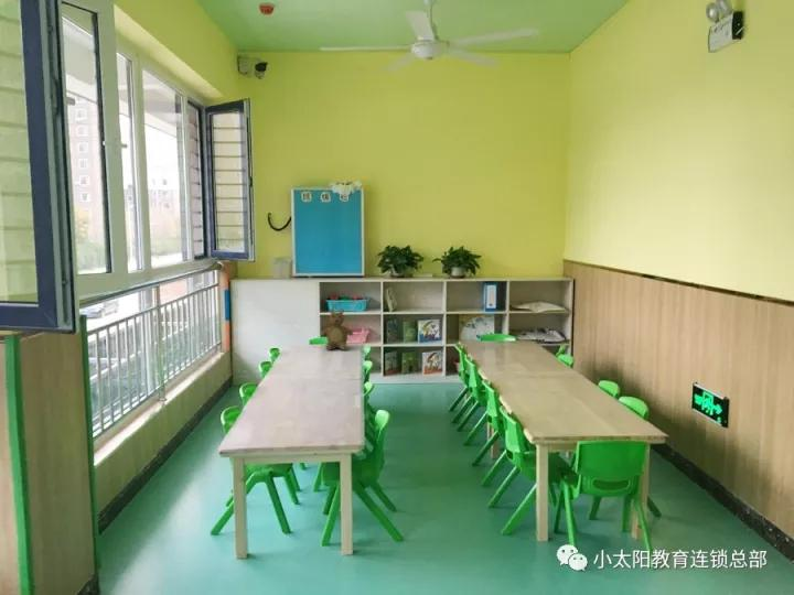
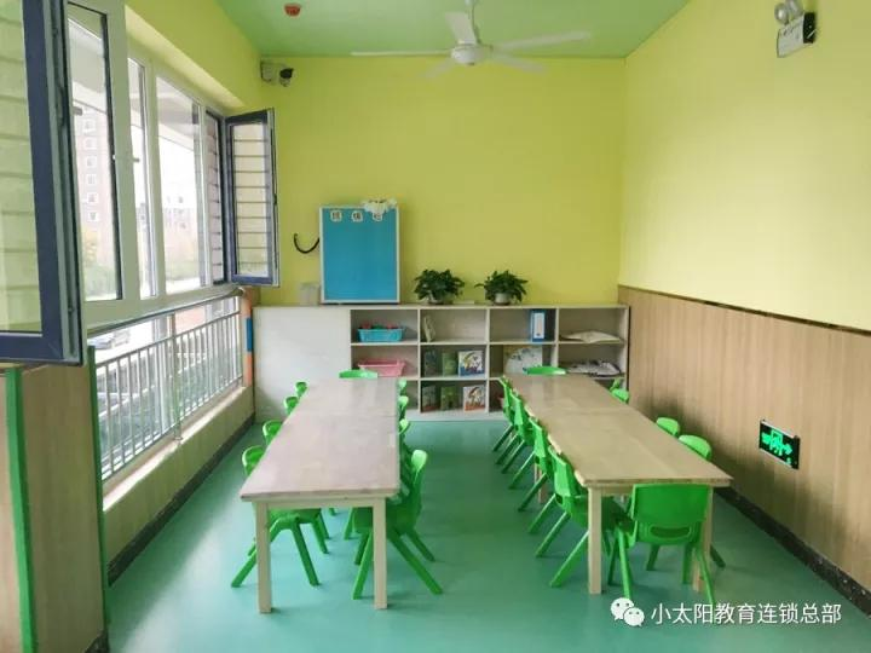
- teddy bear (336, 328)
